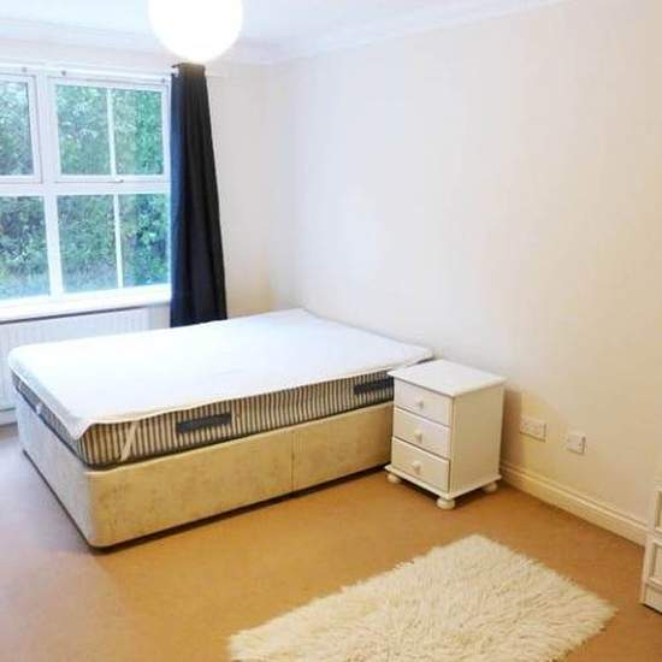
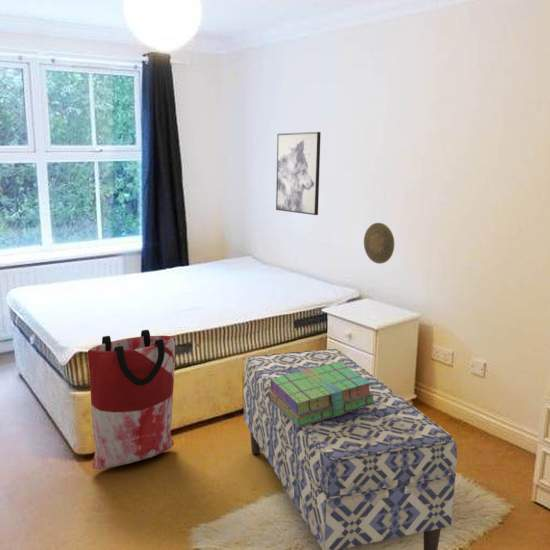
+ decorative plate (377, 243)
+ bench (331, 445)
+ stack of books (320, 394)
+ wall art (297, 173)
+ bag (134, 400)
